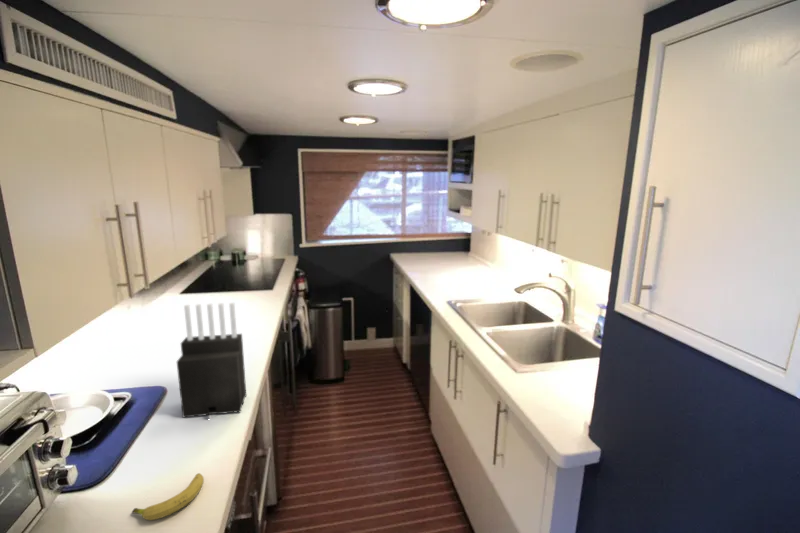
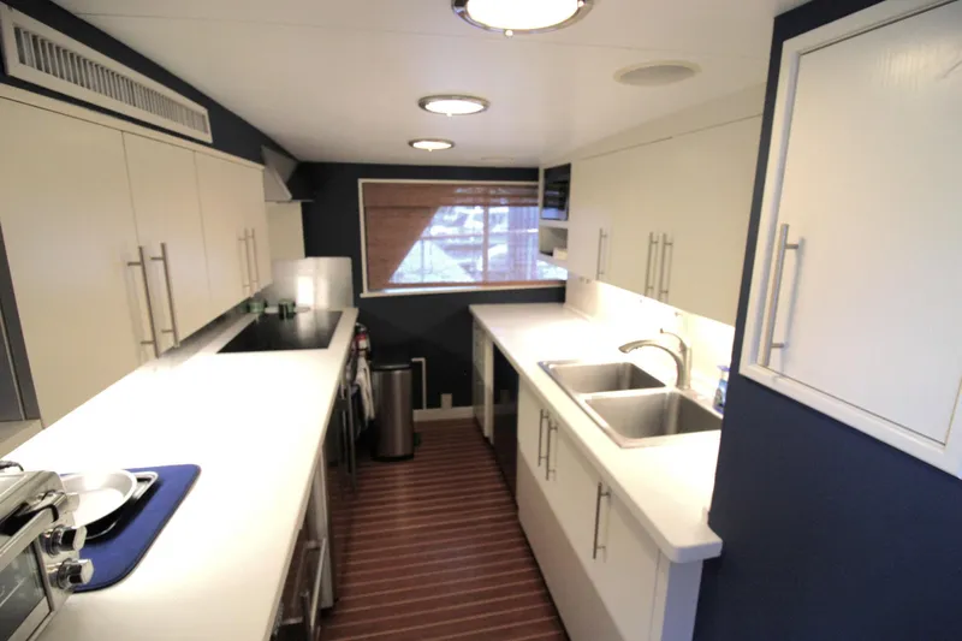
- knife block (210, 359)
- fruit (170, 498)
